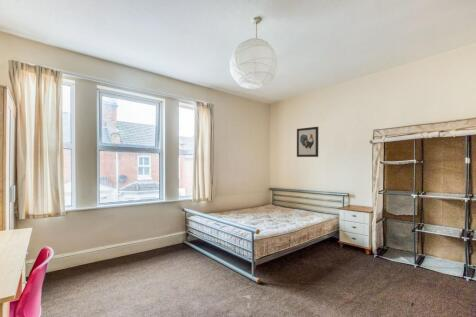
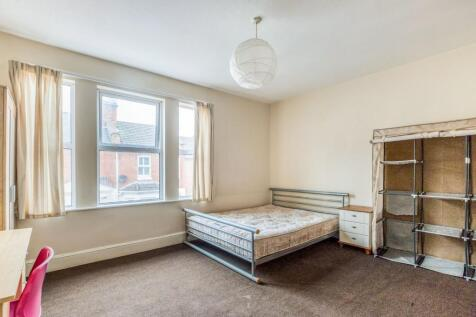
- wall art (307, 142)
